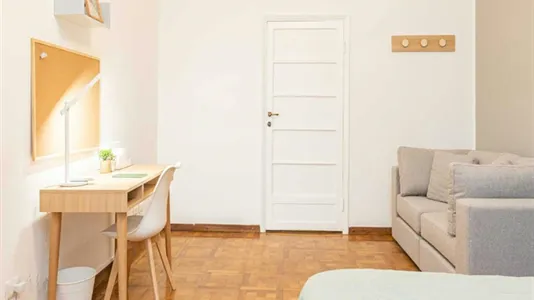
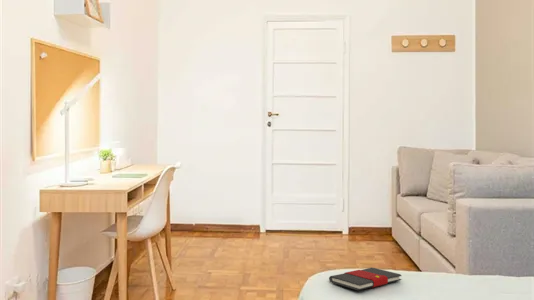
+ book (365, 277)
